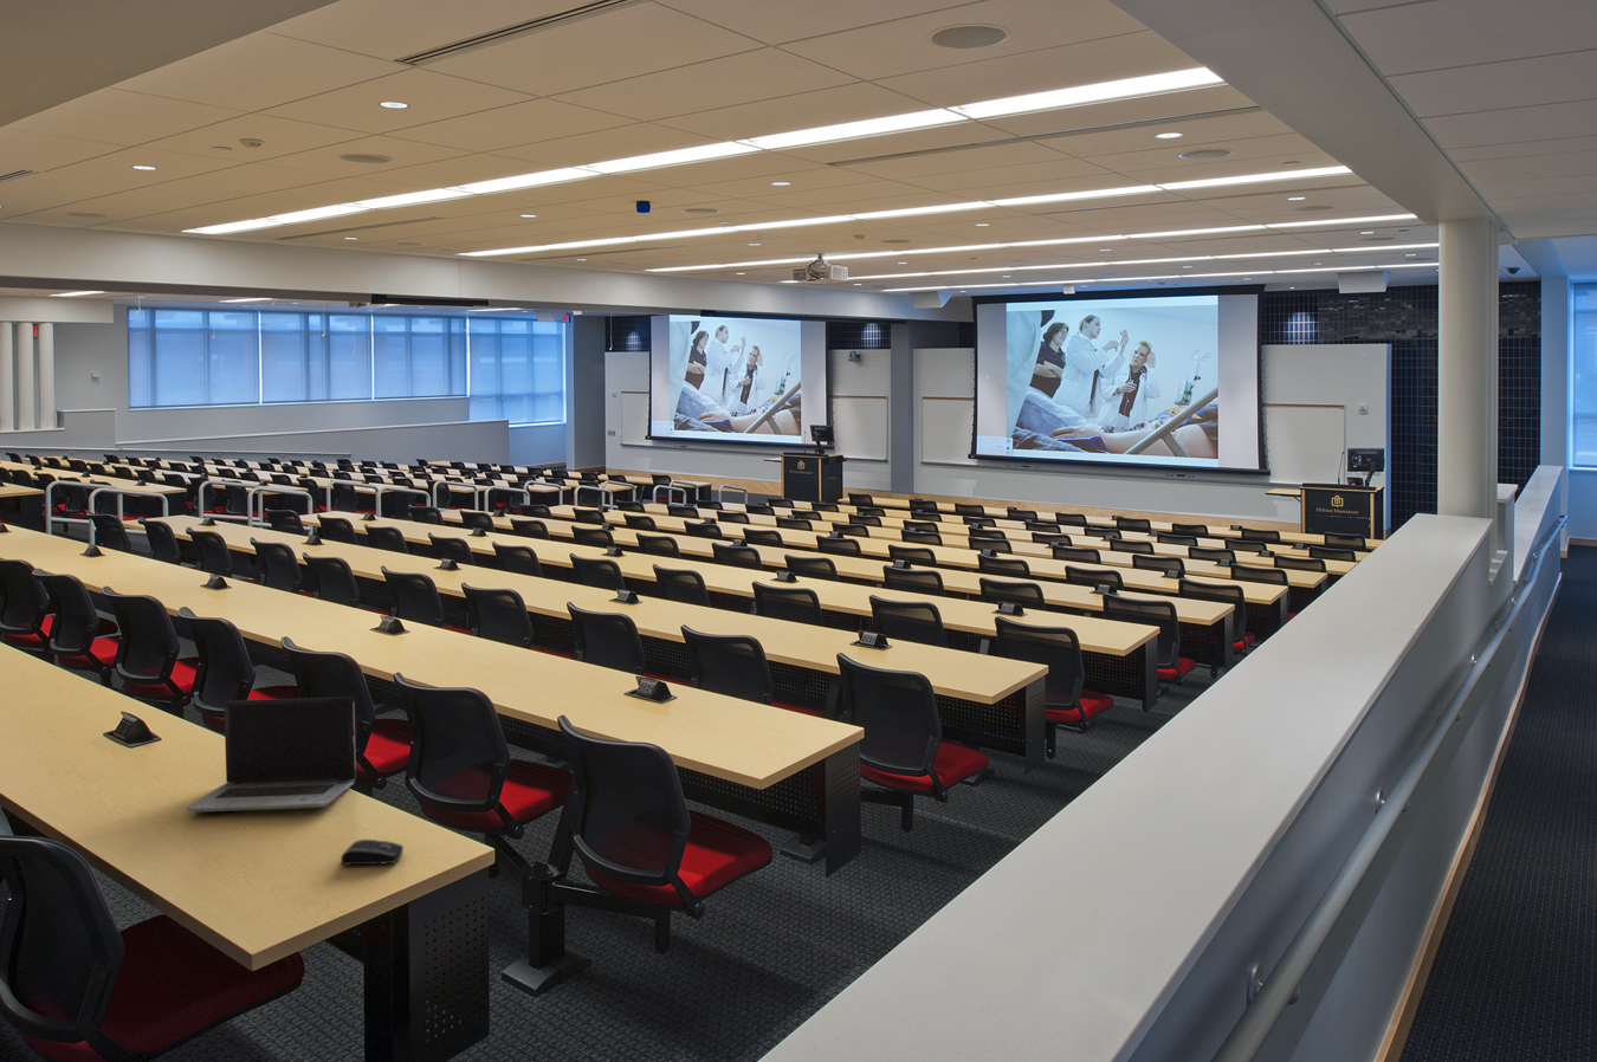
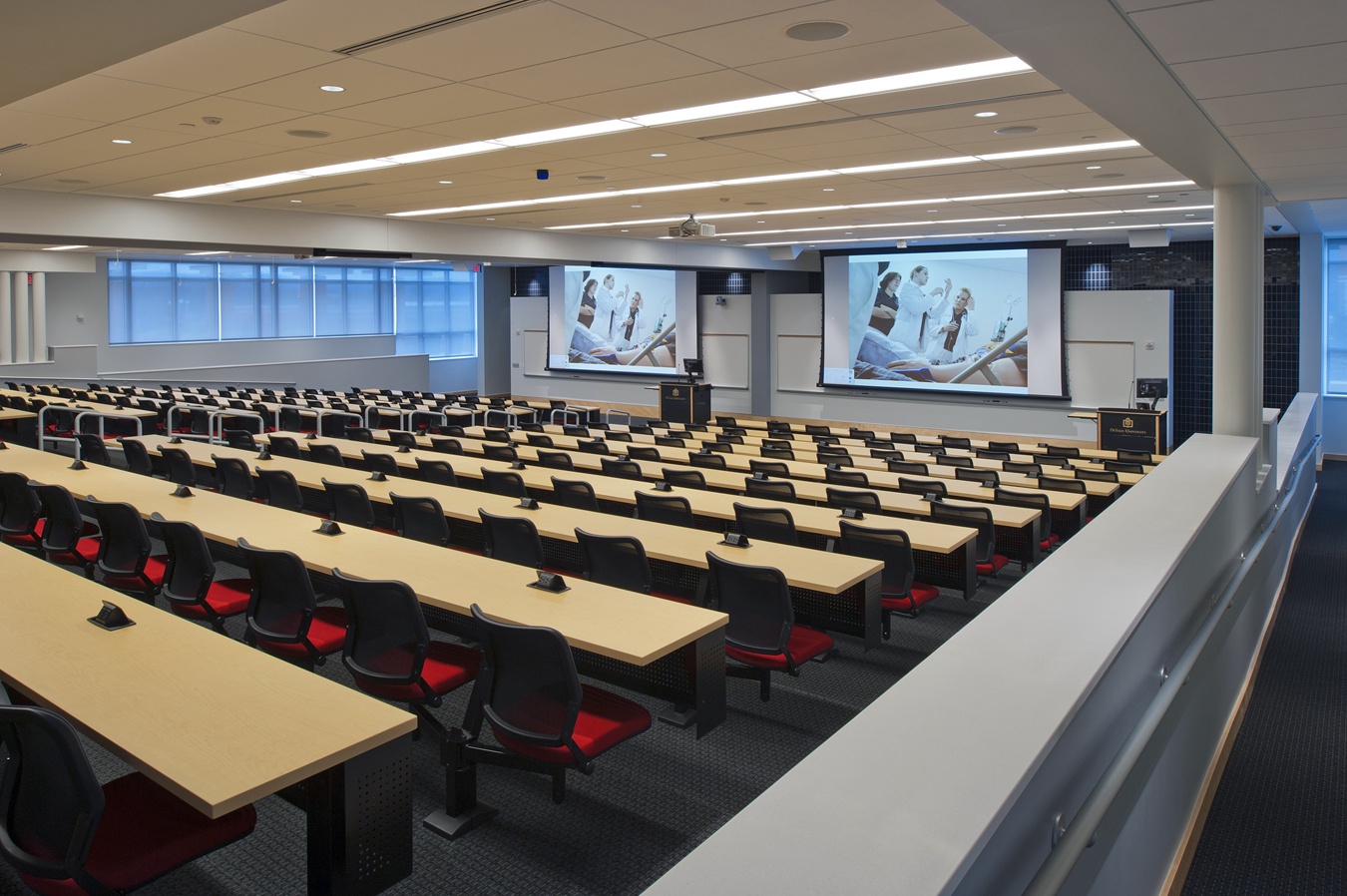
- laptop computer (273, 754)
- computer mouse (372, 851)
